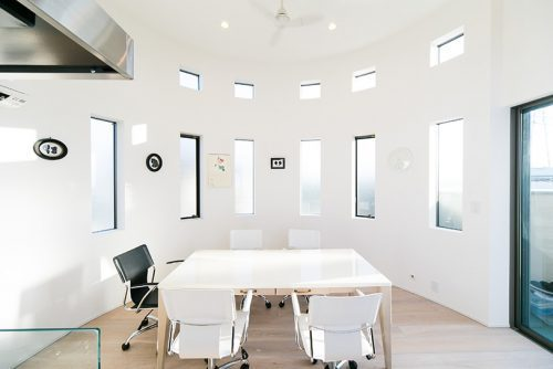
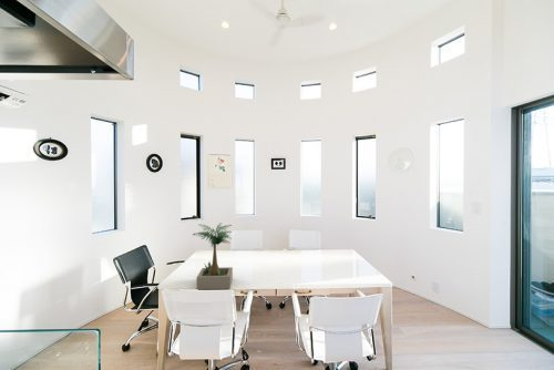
+ potted plant (213, 254)
